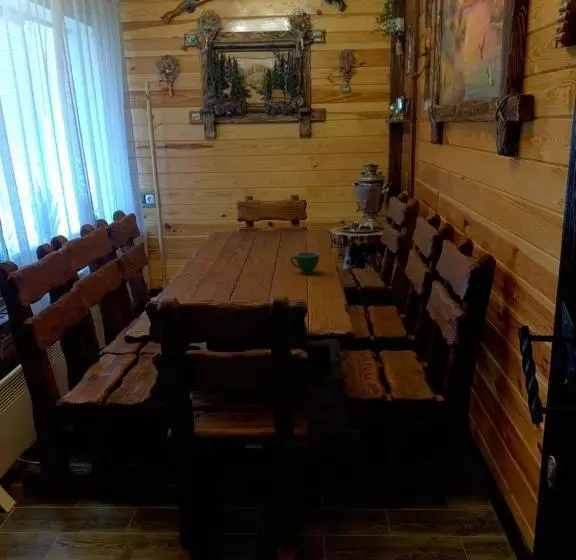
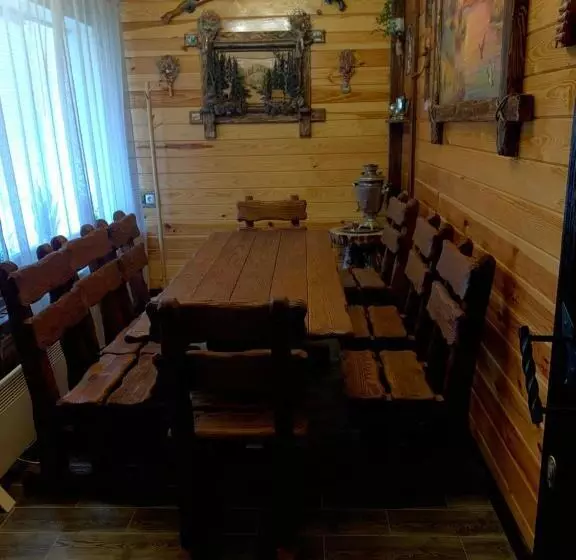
- teacup (305, 263)
